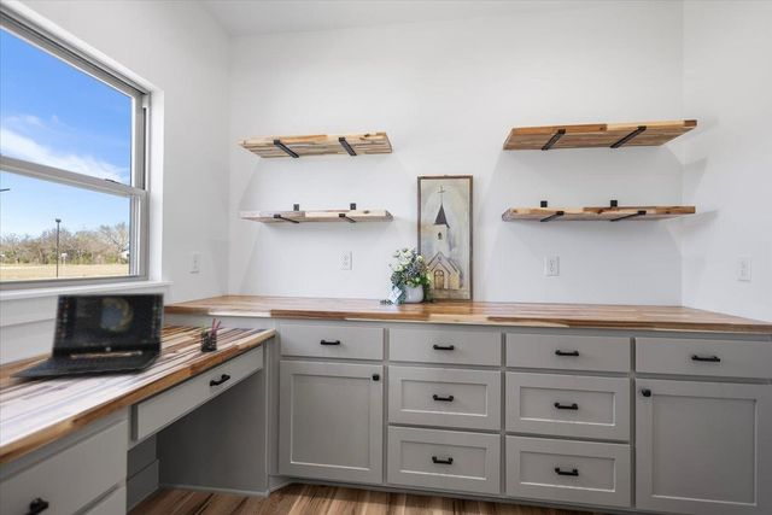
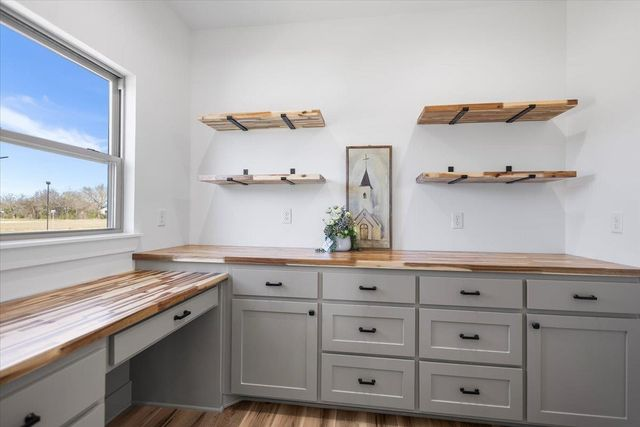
- laptop (96, 330)
- pen holder (207, 334)
